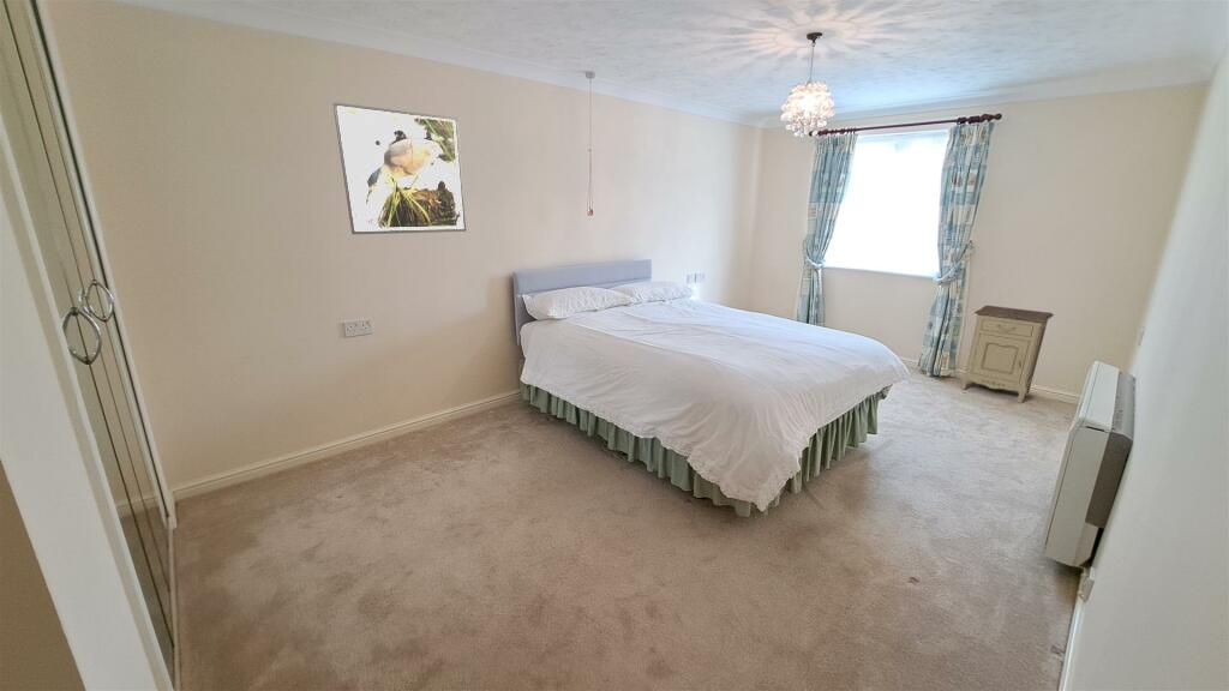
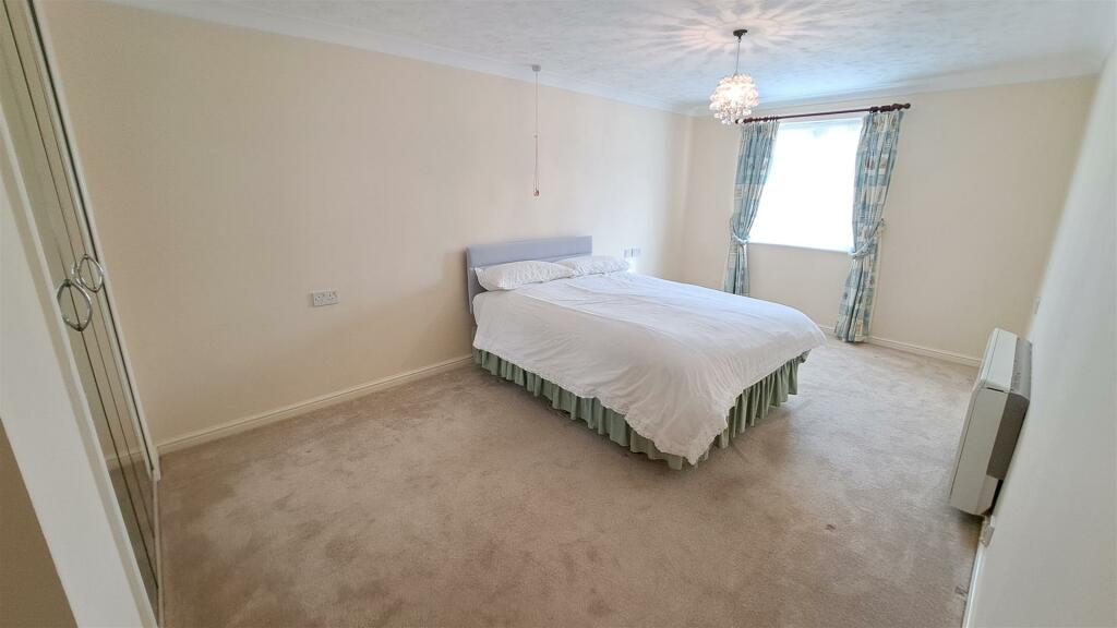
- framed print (406, 173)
- nightstand (1002, 353)
